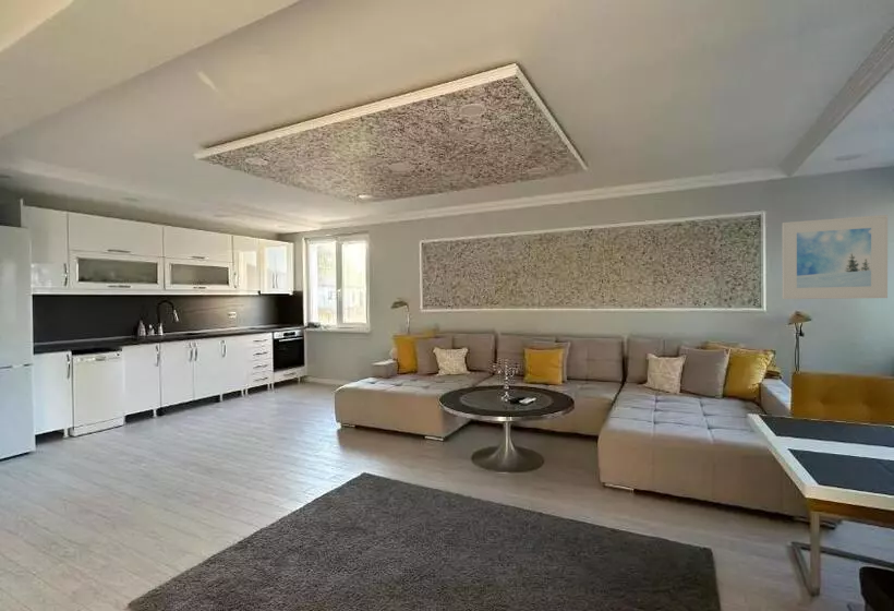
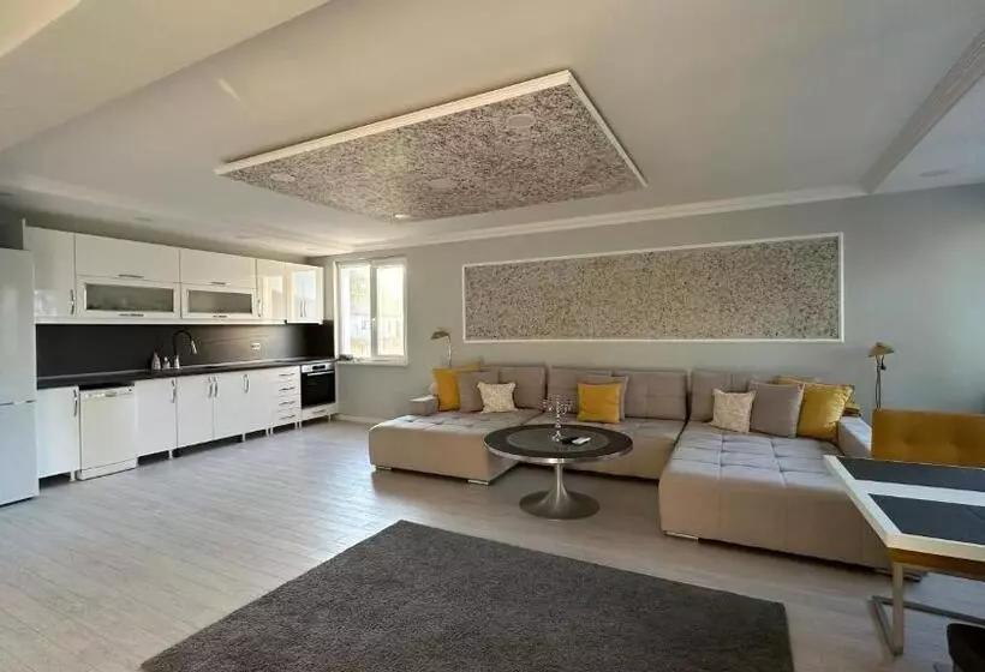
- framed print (832, 259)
